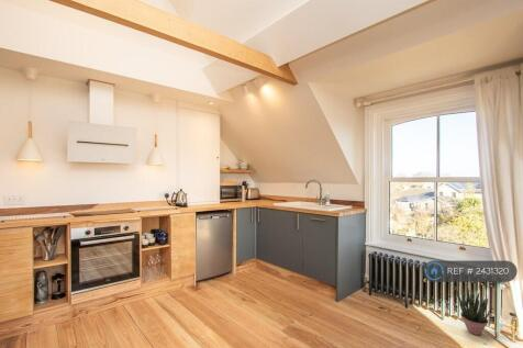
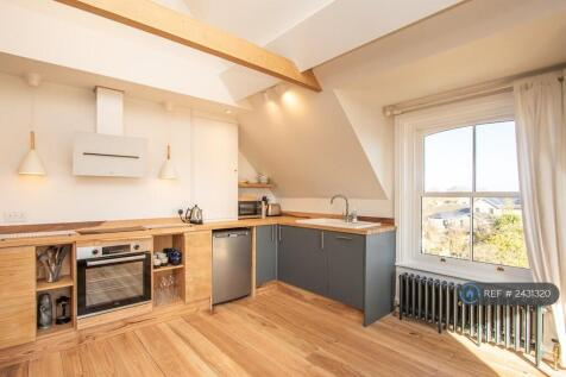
- potted plant (471, 310)
